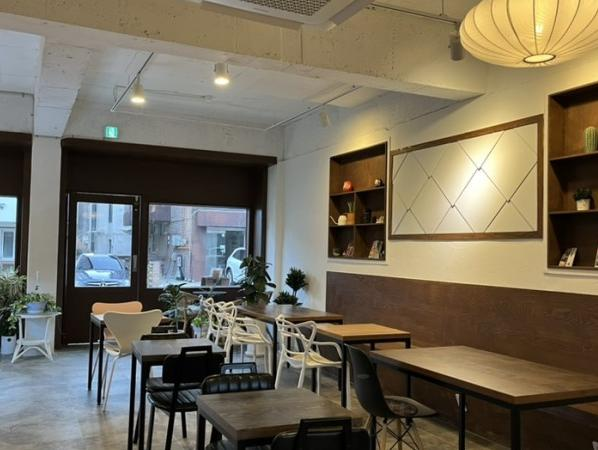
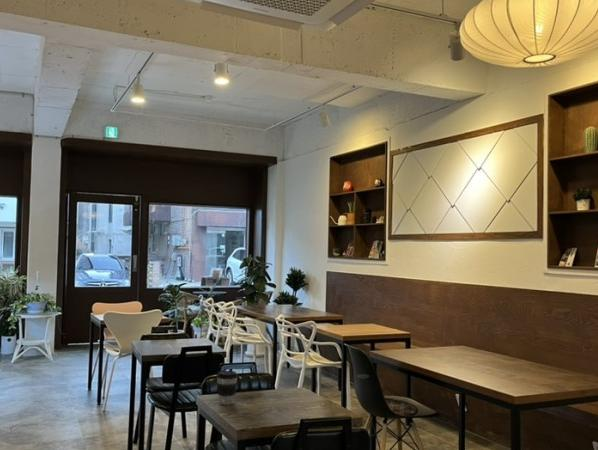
+ coffee cup (226, 387)
